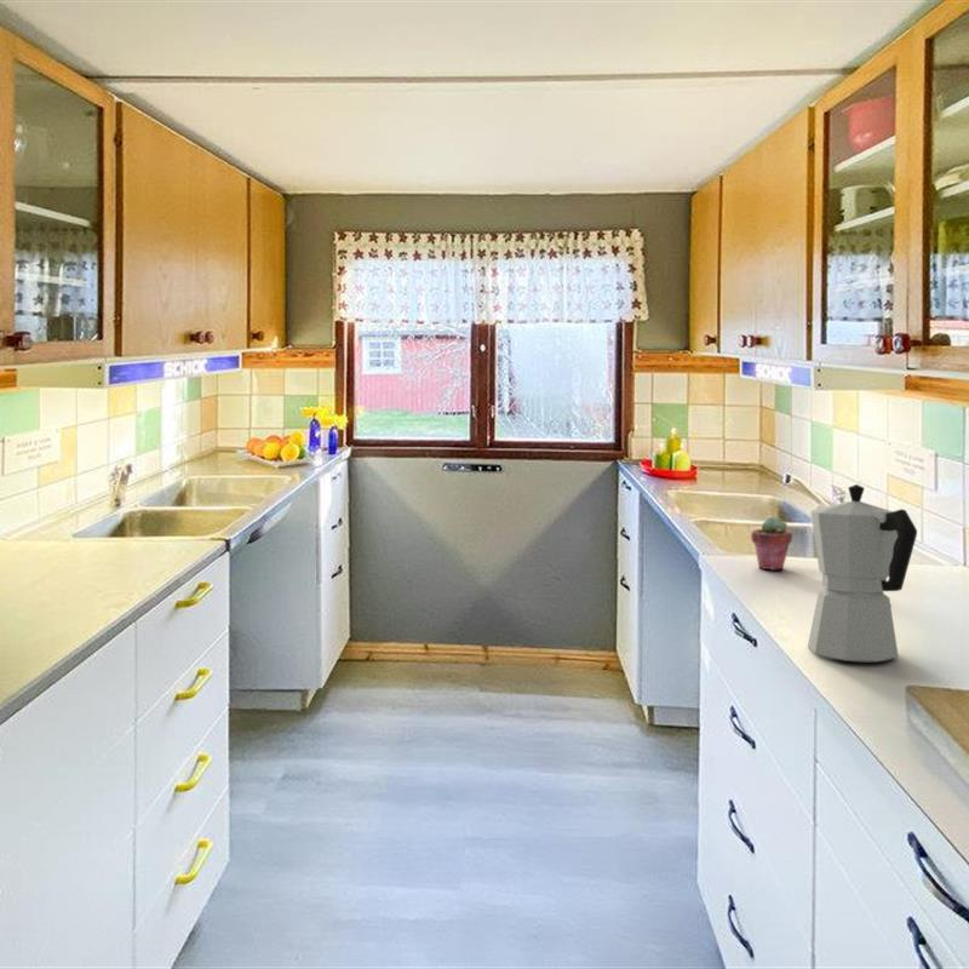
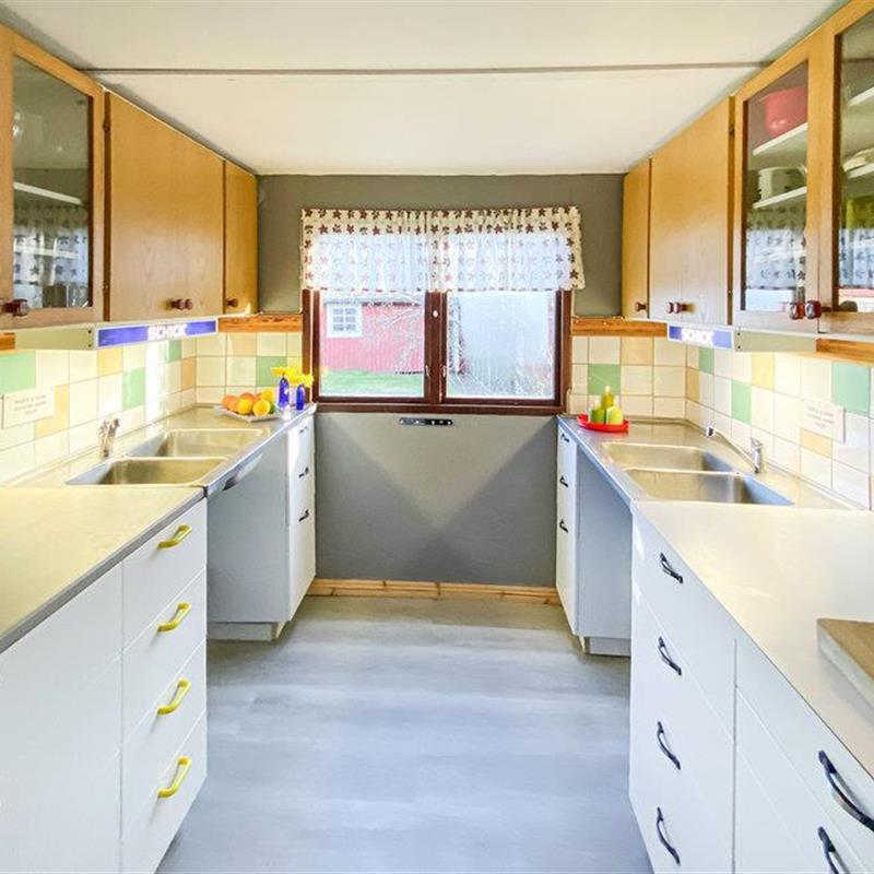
- moka pot (860, 570)
- potted succulent (772, 541)
